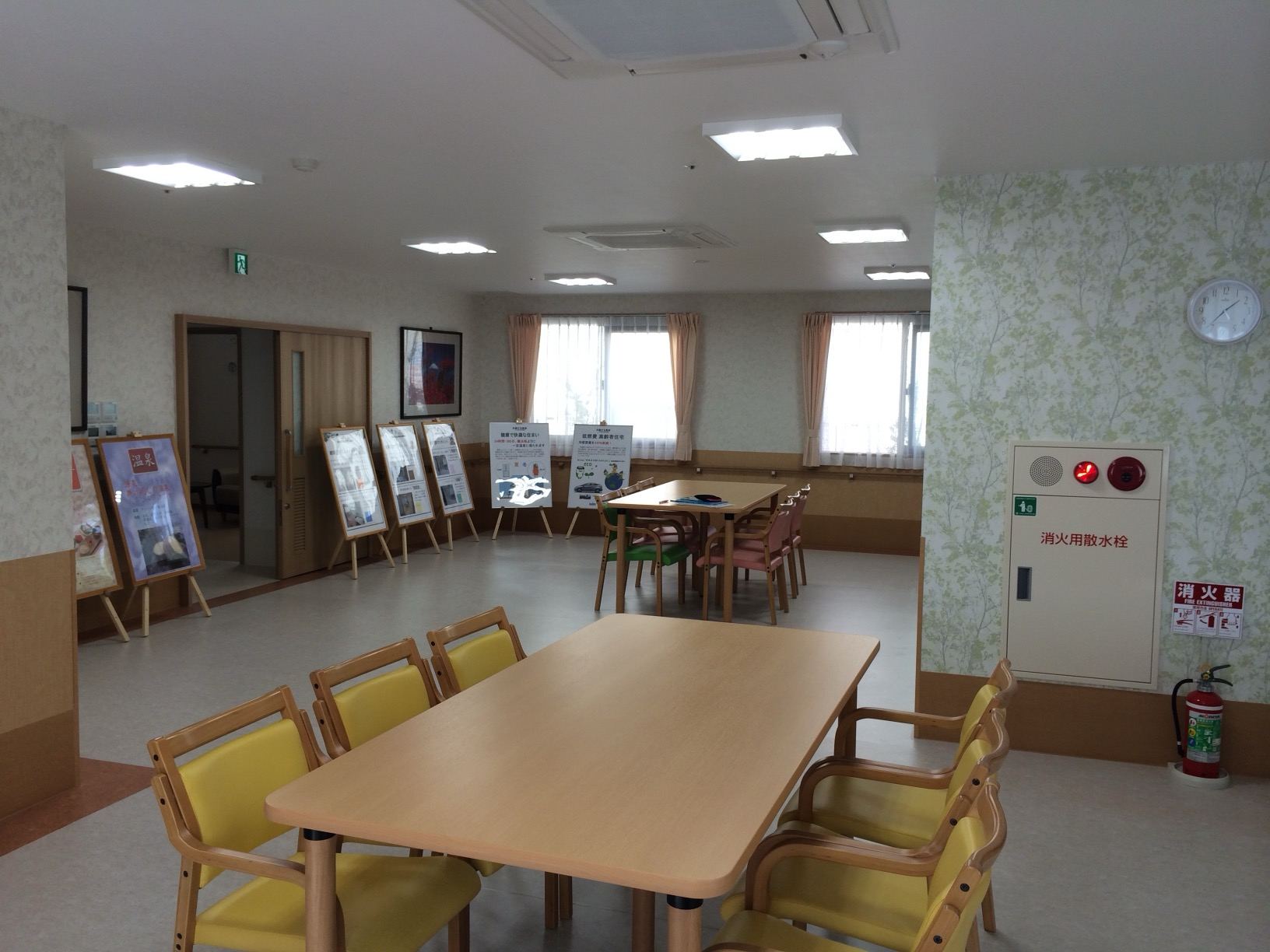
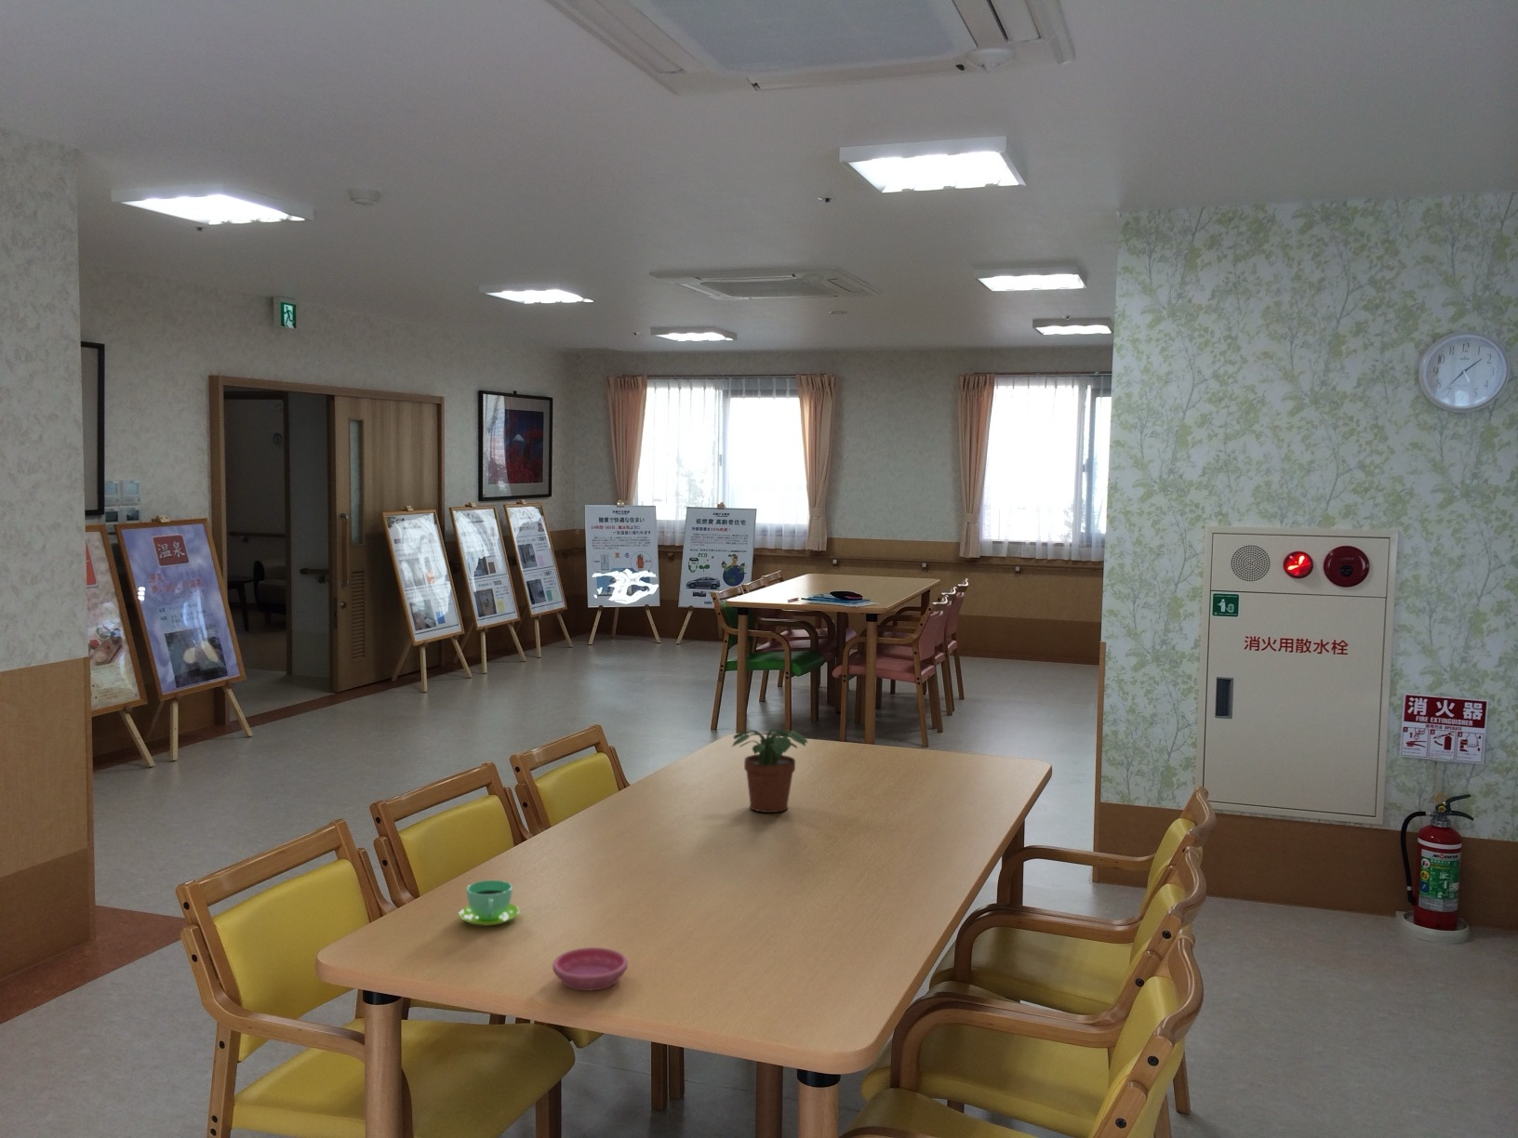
+ saucer (589, 969)
+ potted plant (767, 770)
+ cup (489, 903)
